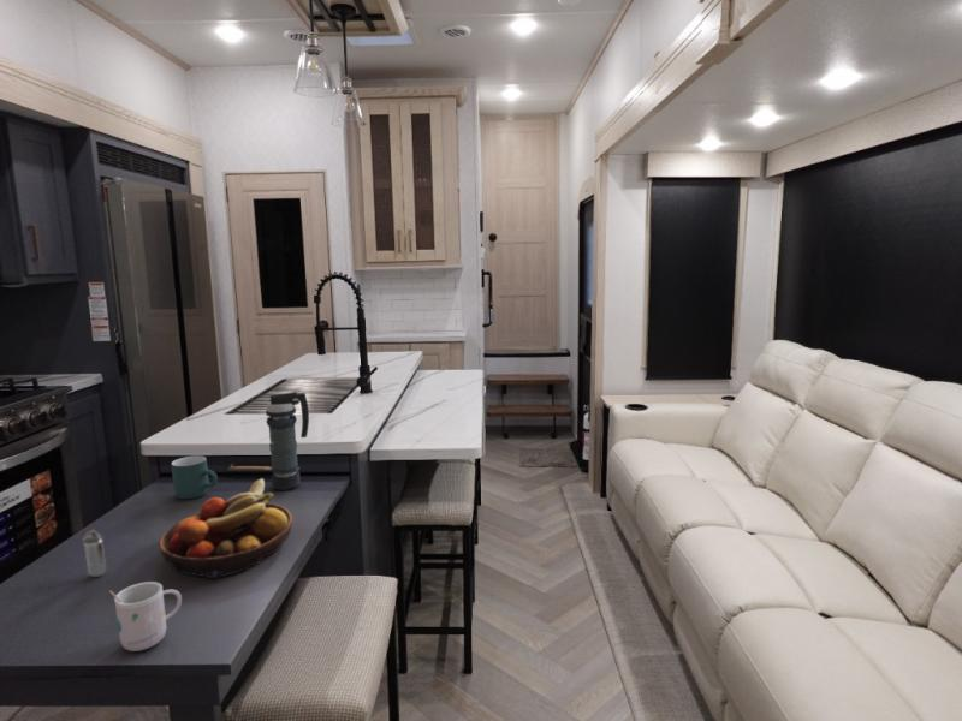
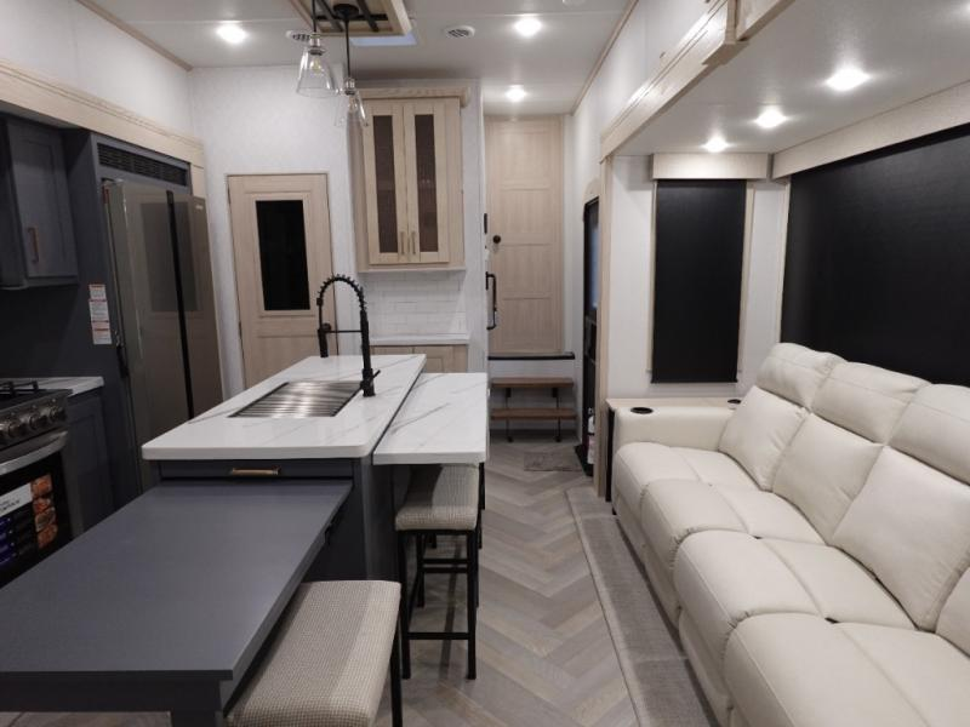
- mug (148, 607)
- shaker (95, 553)
- mug (196, 477)
- fruit bowl (227, 523)
- smoke grenade (289, 439)
